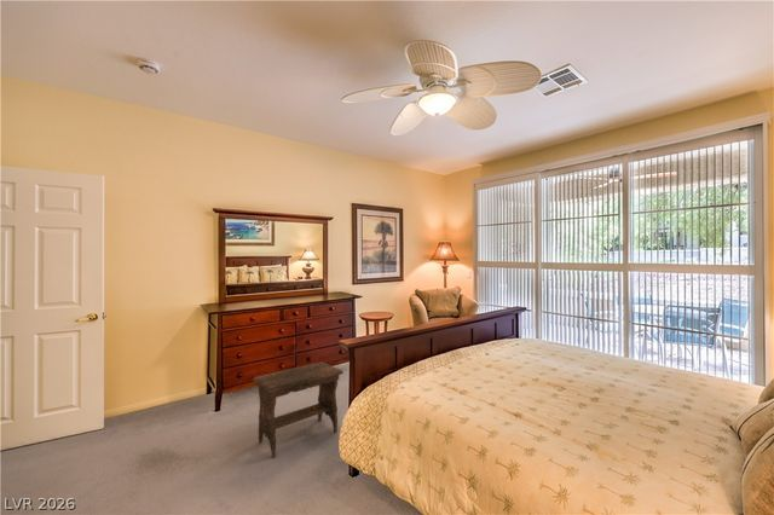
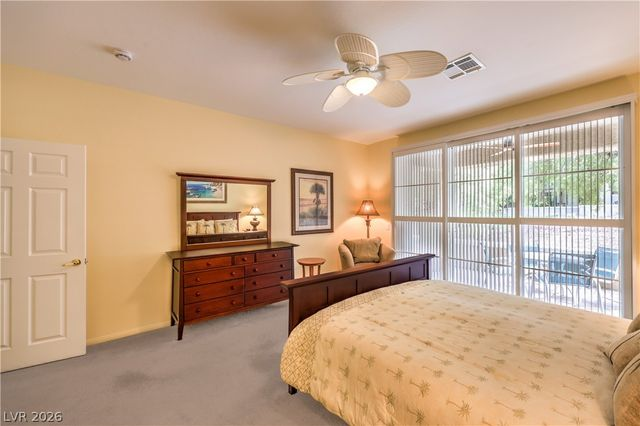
- footstool (301, 409)
